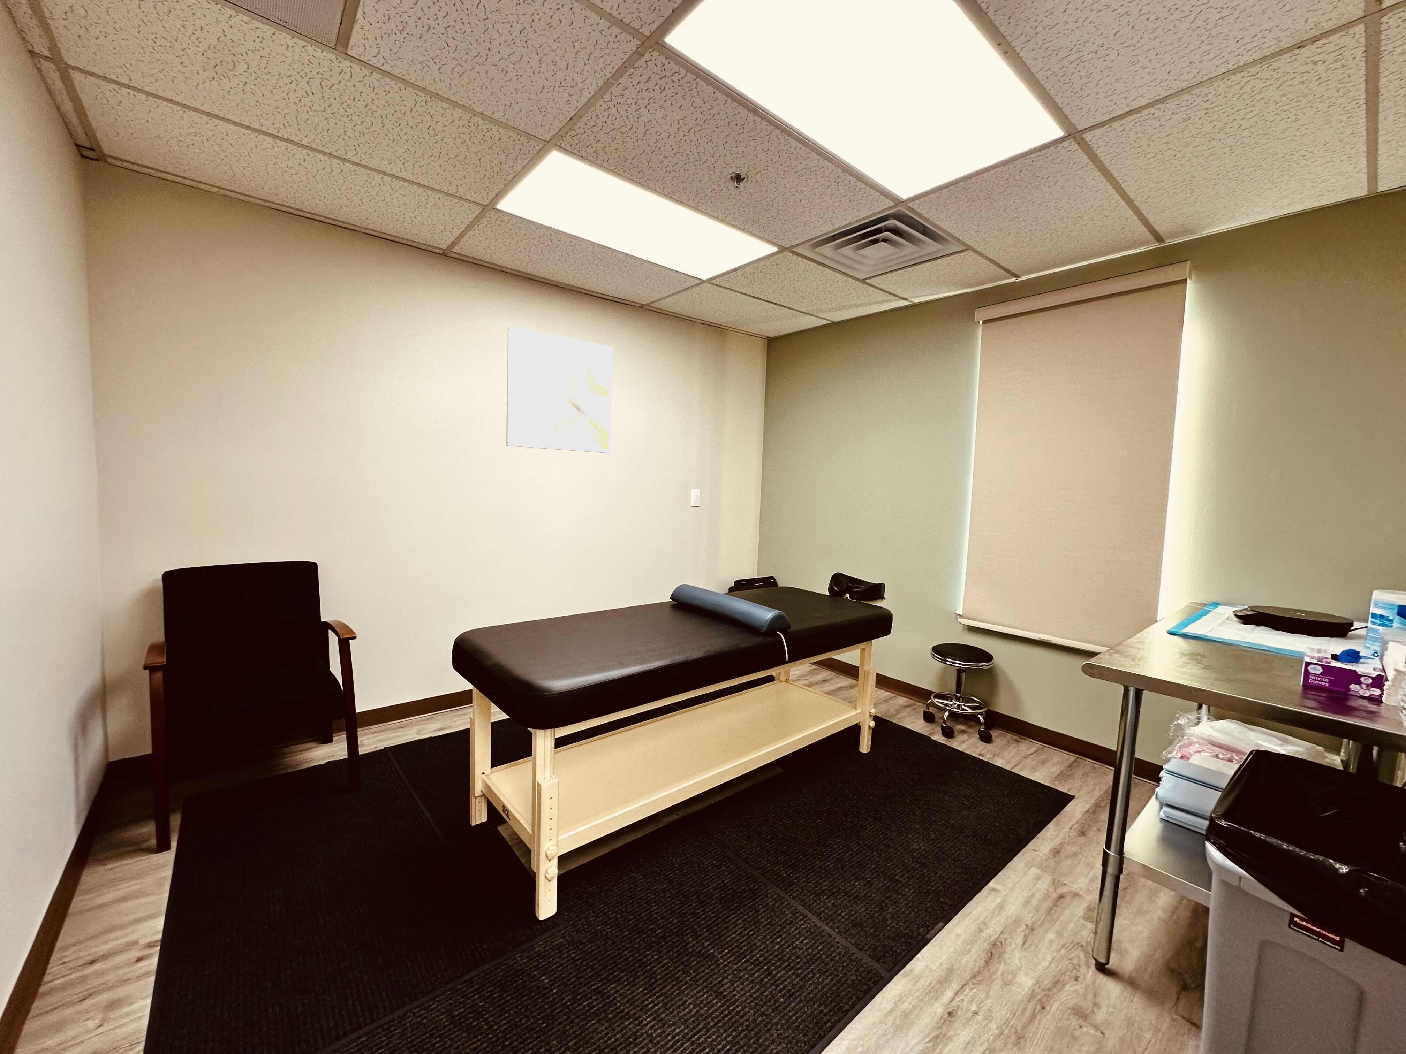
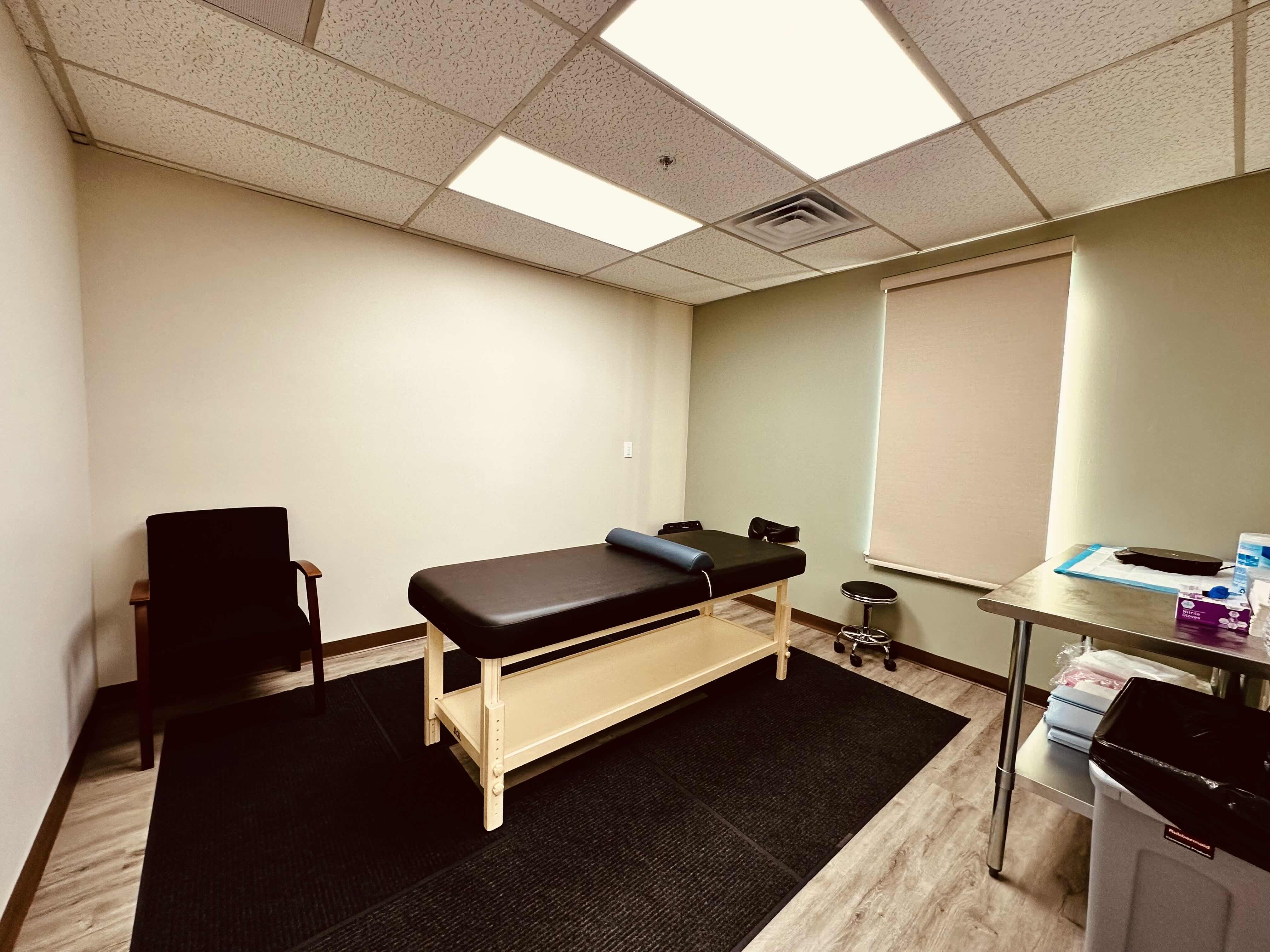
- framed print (562, 393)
